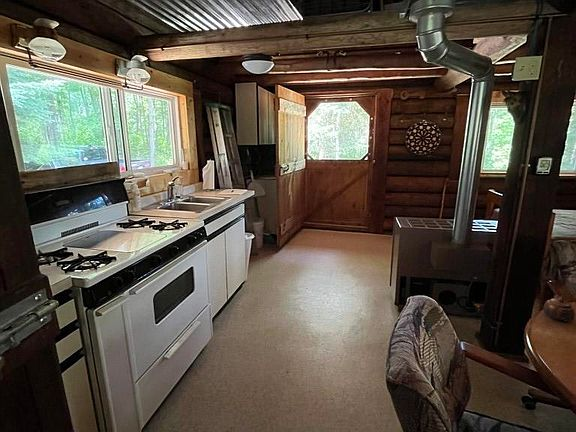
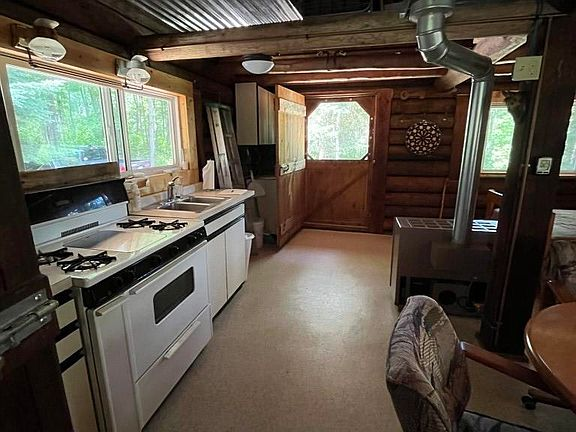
- teapot (559, 306)
